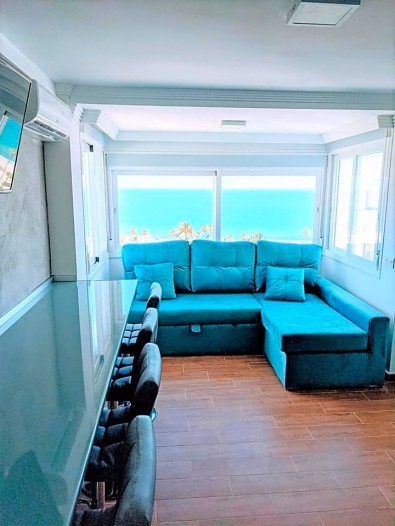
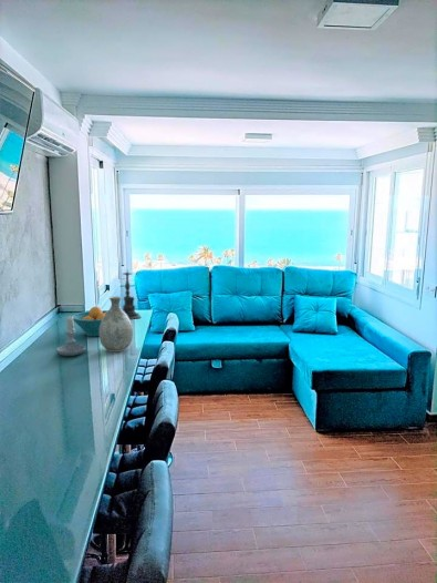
+ vase (115, 324)
+ fruit bowl (96, 319)
+ candle (70, 334)
+ candle holder (126, 290)
